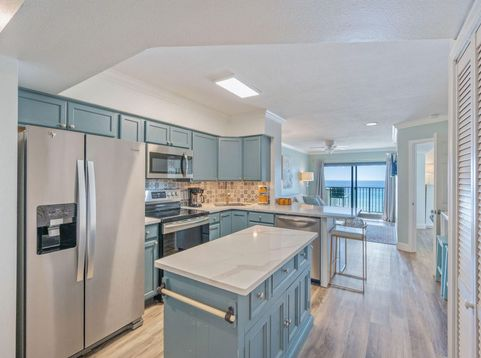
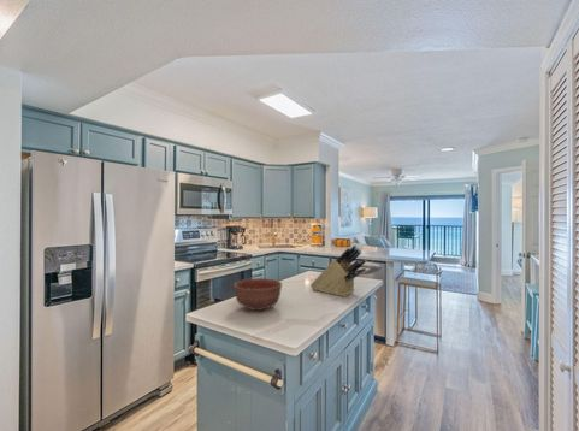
+ bowl (258, 295)
+ knife block (337, 267)
